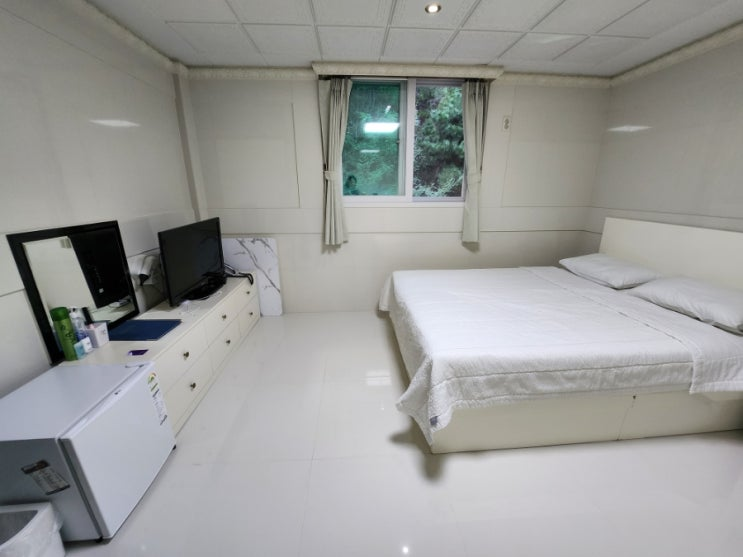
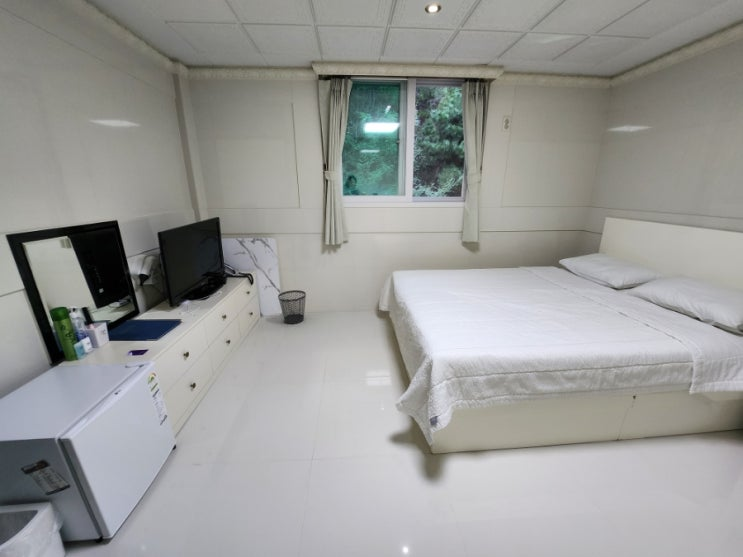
+ wastebasket (293, 307)
